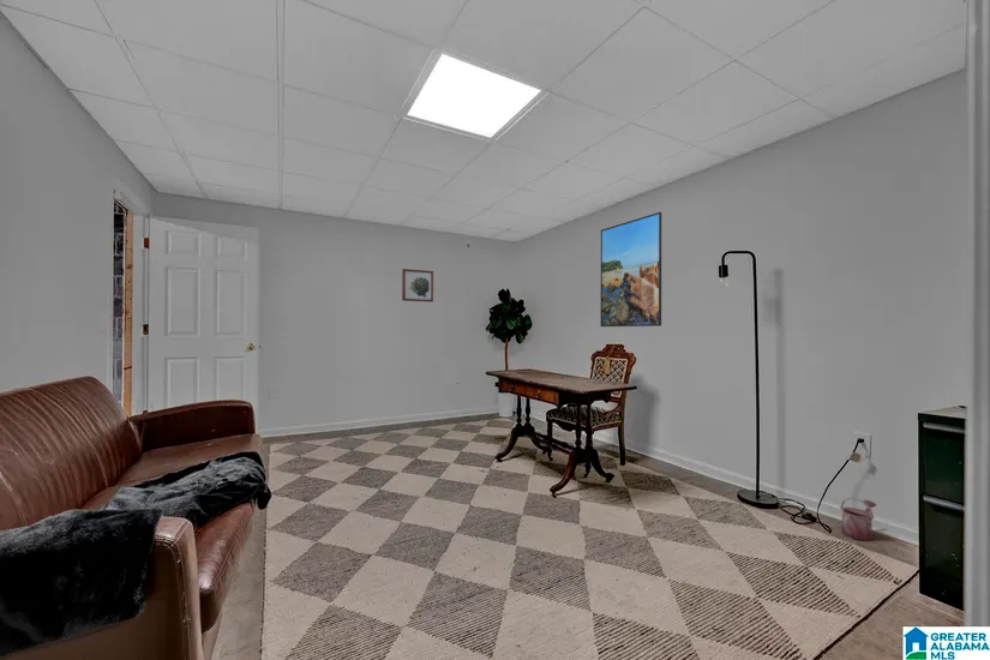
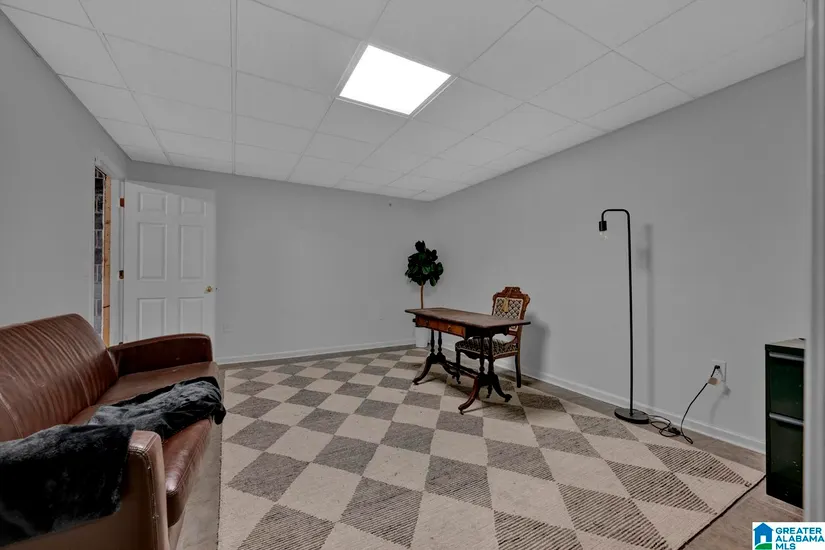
- wall art (418, 286)
- watering can (858, 515)
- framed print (628, 274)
